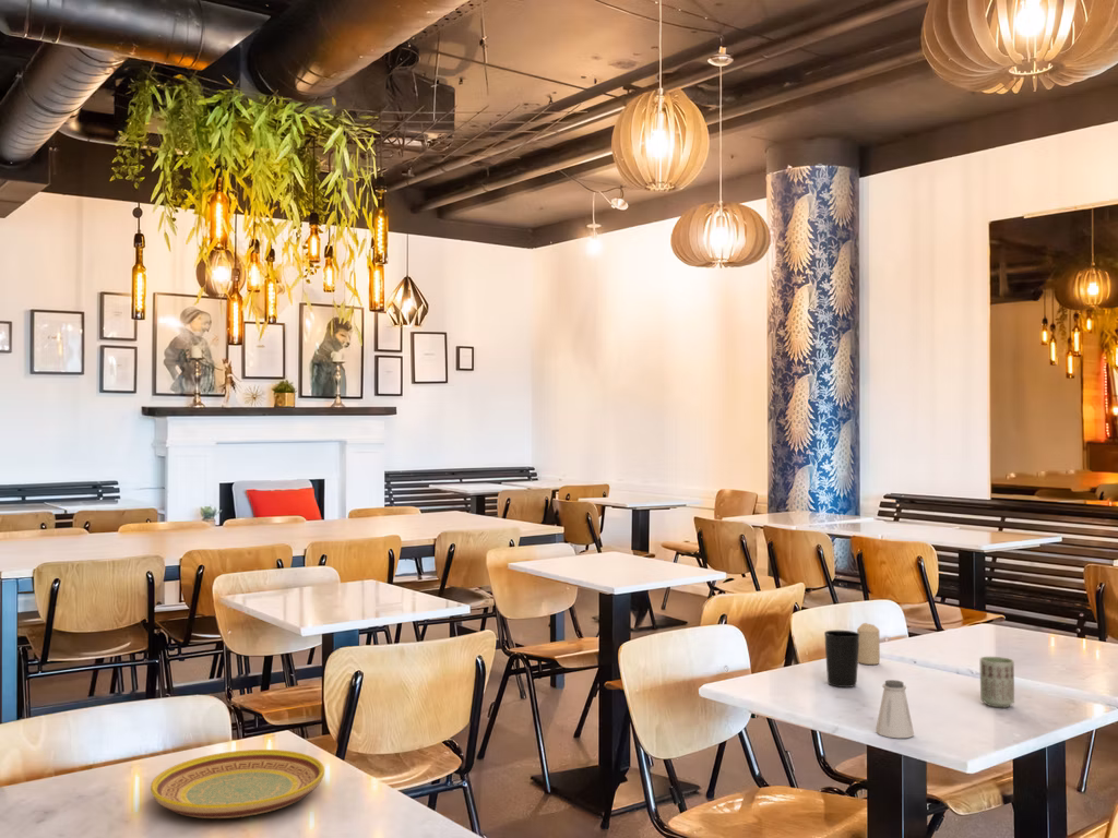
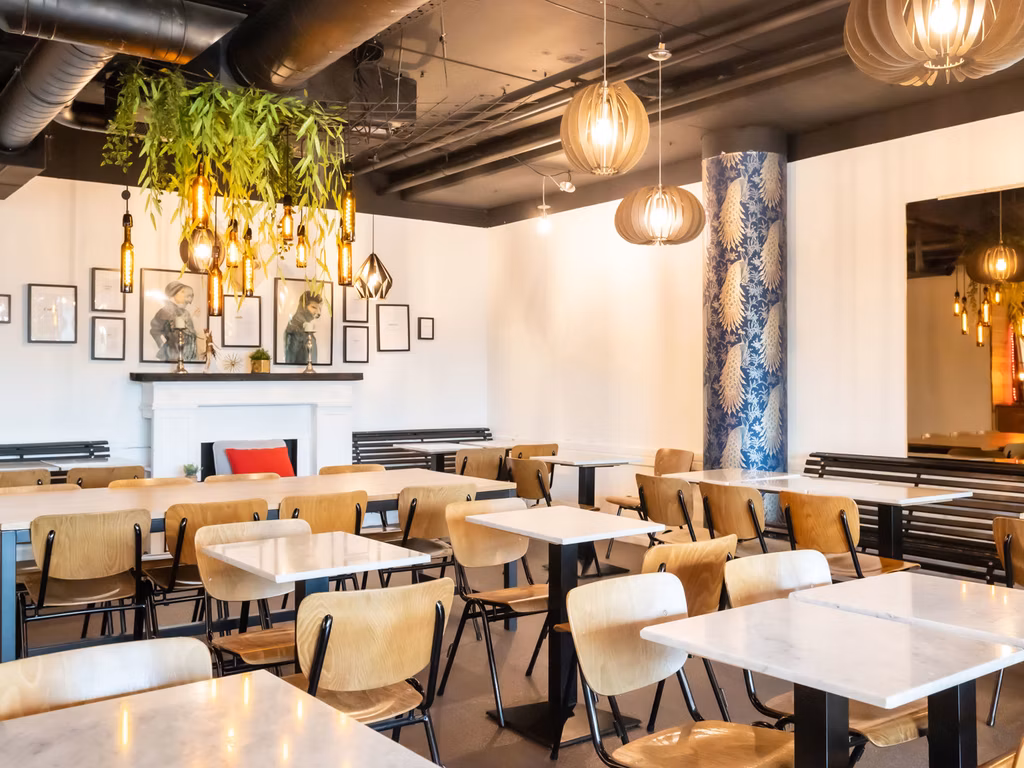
- plate (239, 786)
- cup (842, 658)
- saltshaker (894, 707)
- candle (868, 643)
- cup (997, 681)
